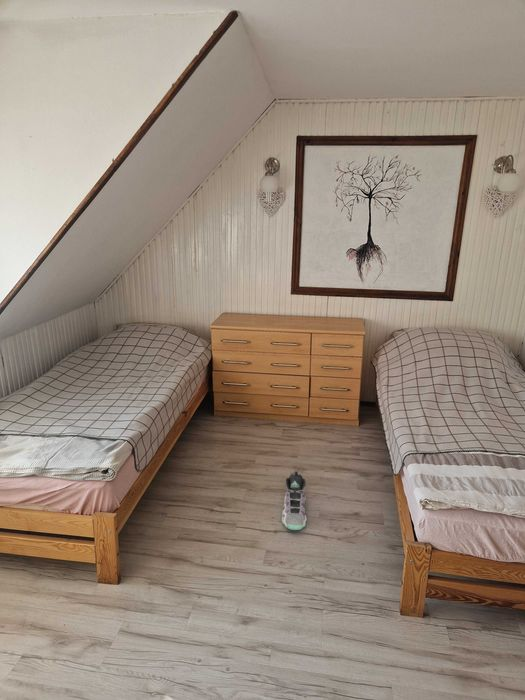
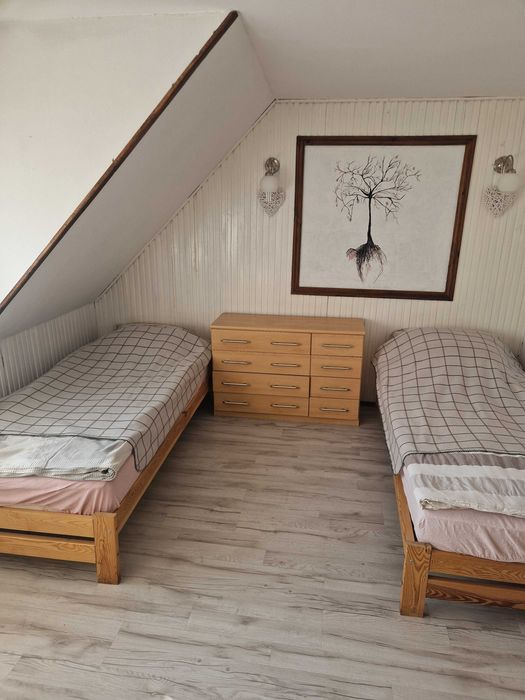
- sneaker (294, 494)
